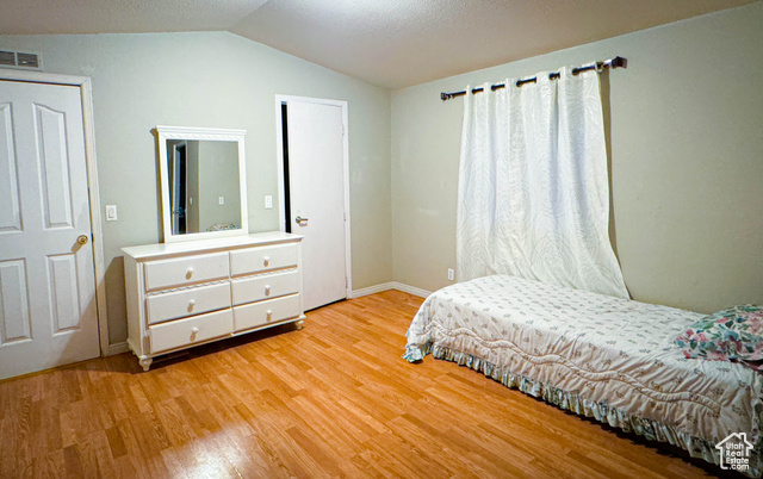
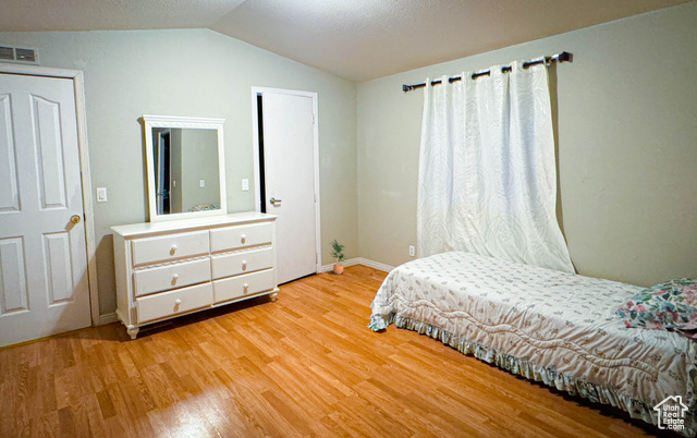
+ potted plant (338, 255)
